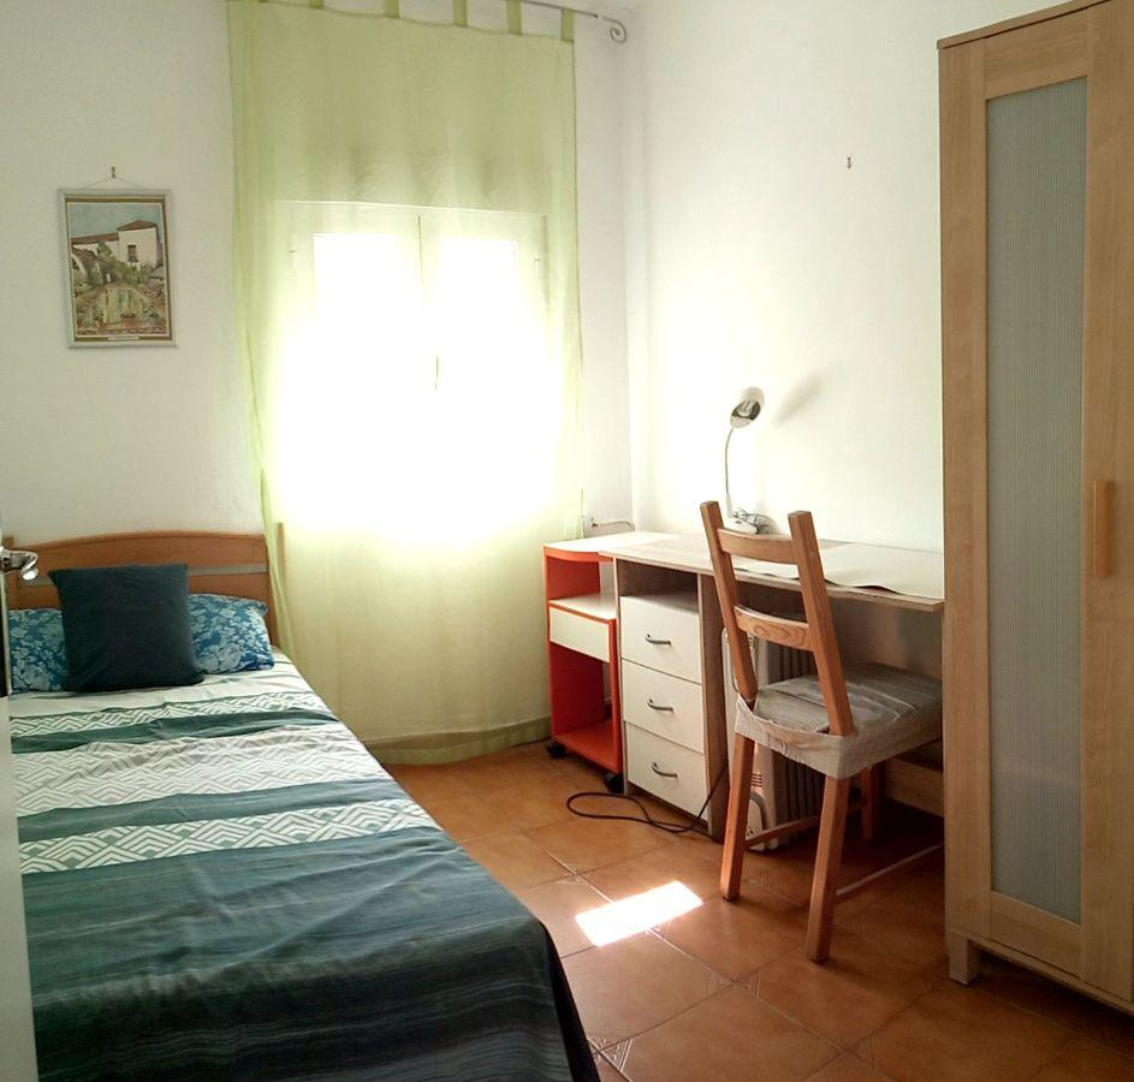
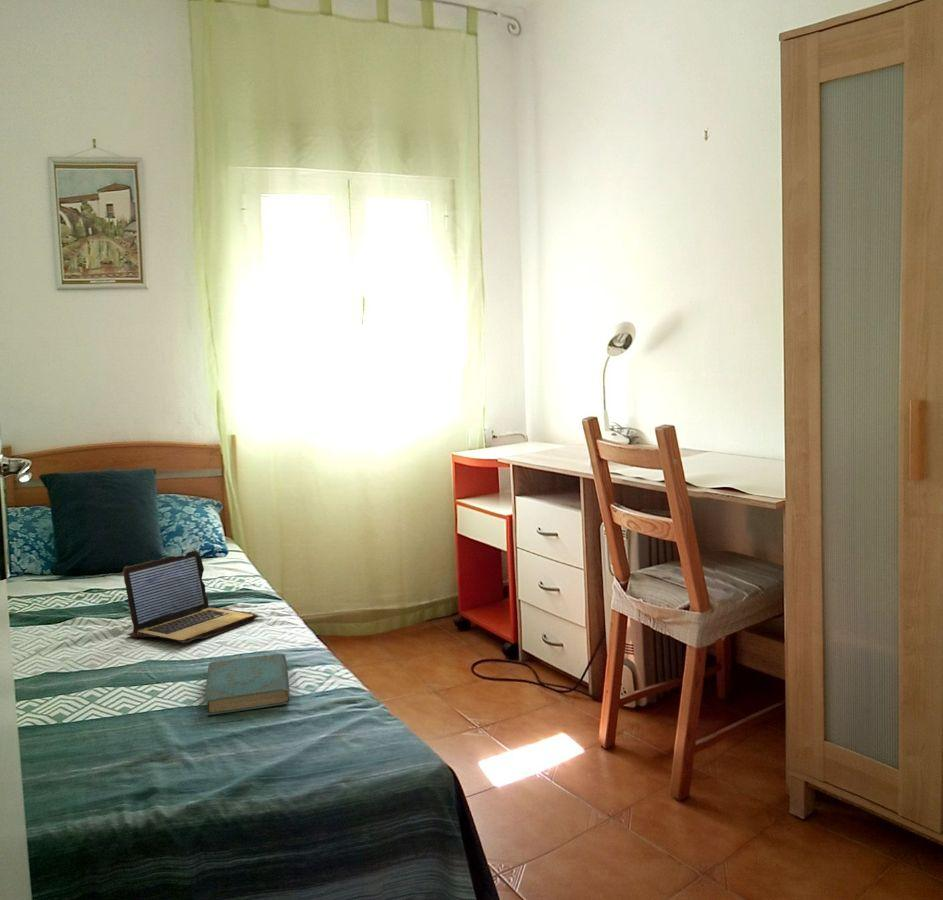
+ laptop (192, 594)
+ book (248, 681)
